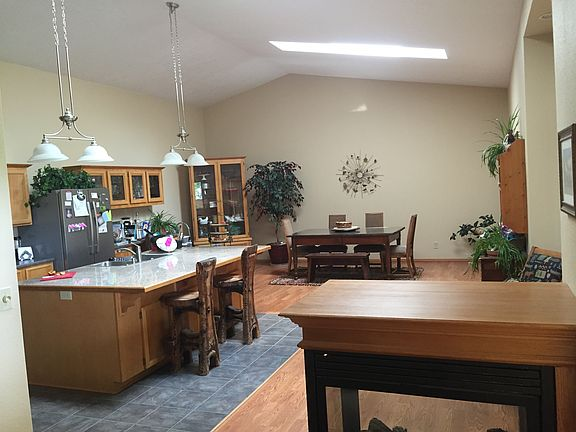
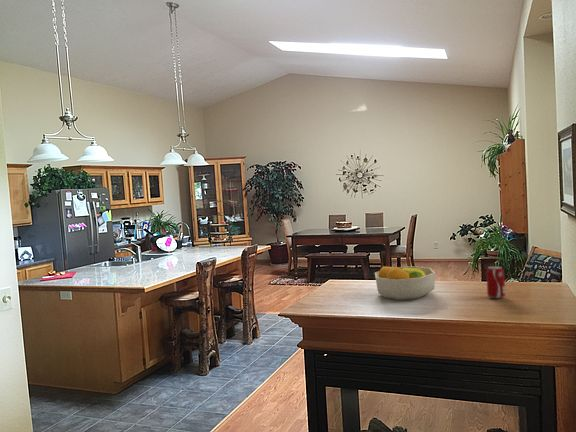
+ beverage can (495, 282)
+ fruit bowl (404, 278)
